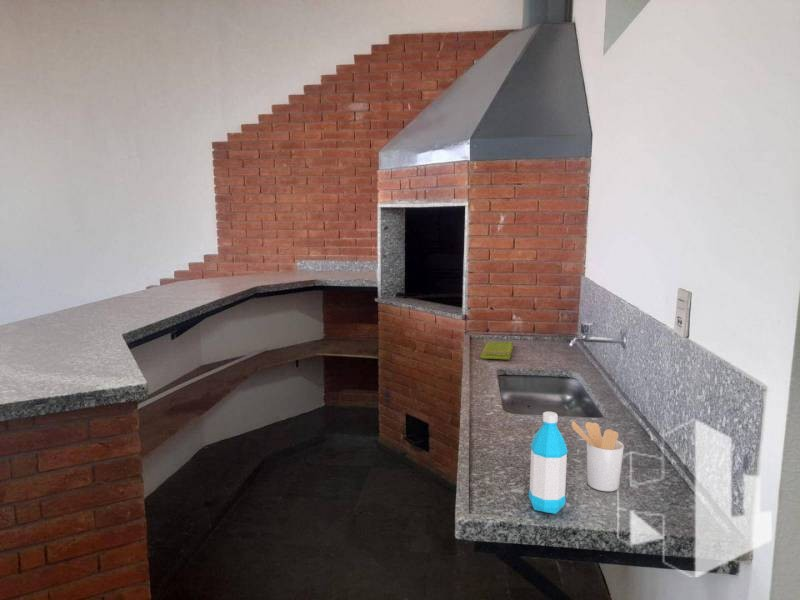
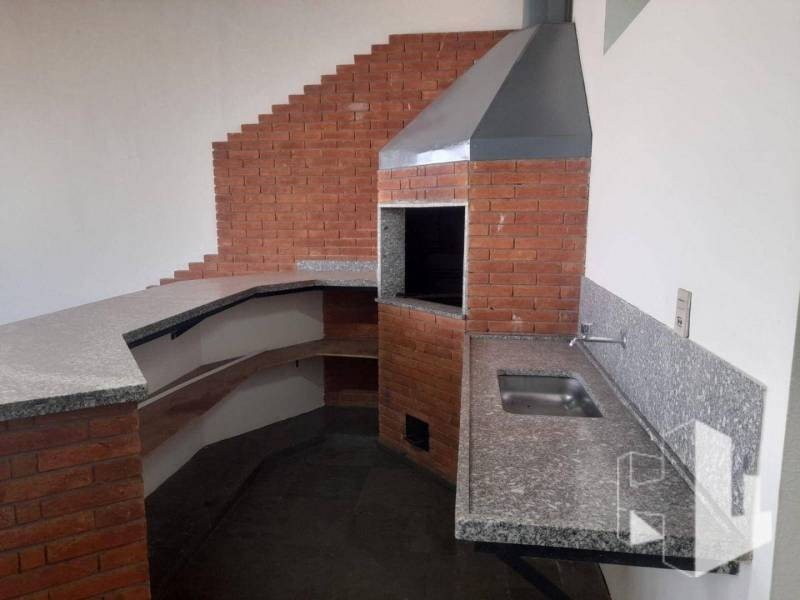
- dish towel (497, 349)
- water bottle (548, 461)
- utensil holder (595, 453)
